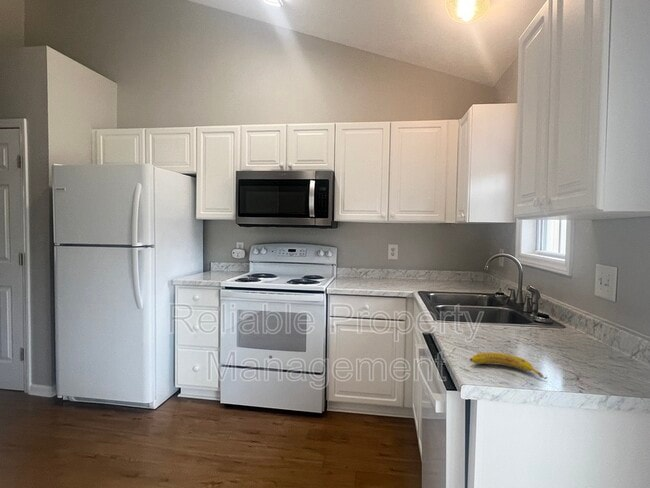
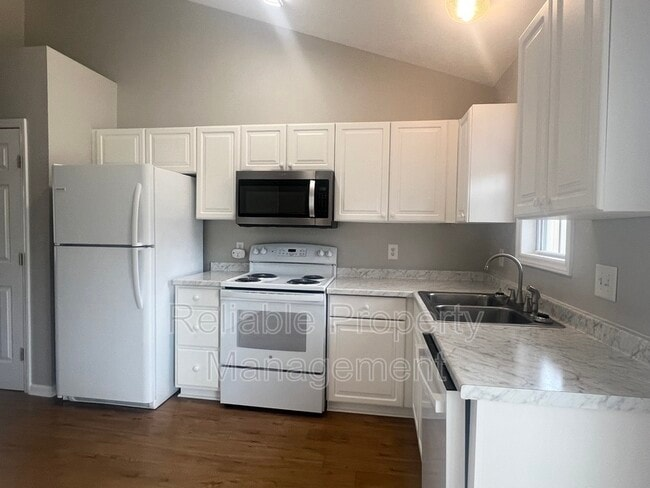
- fruit (505, 362)
